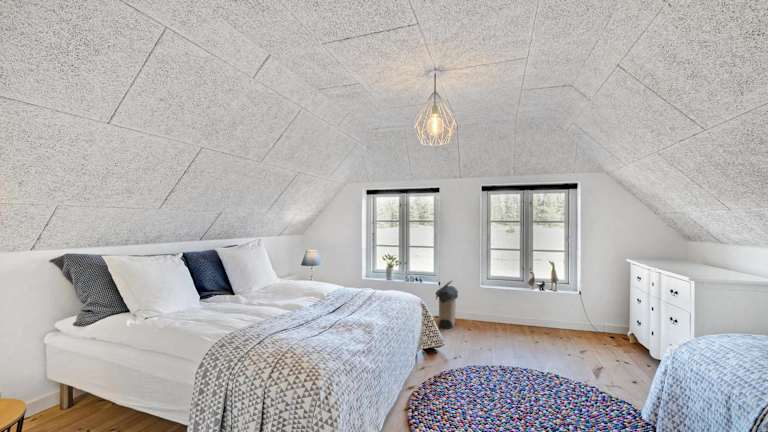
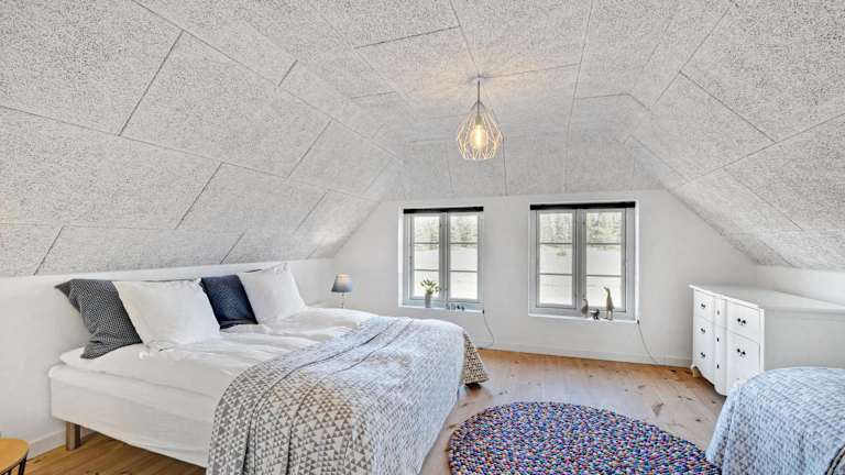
- laundry hamper (446, 300)
